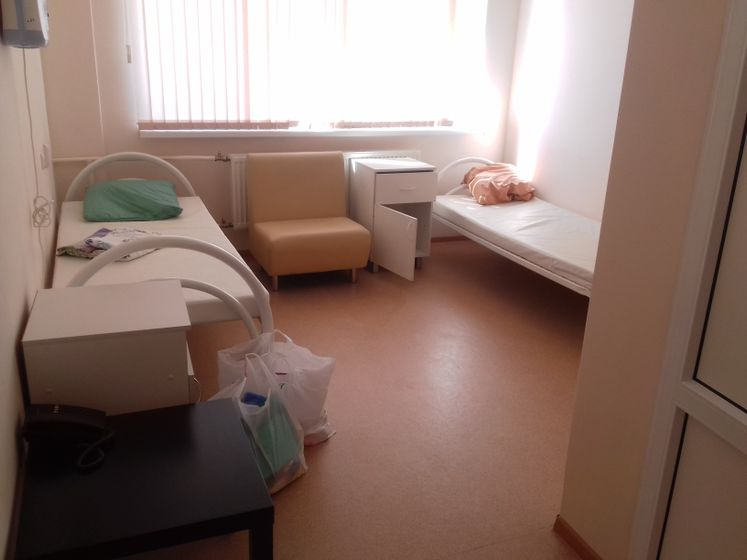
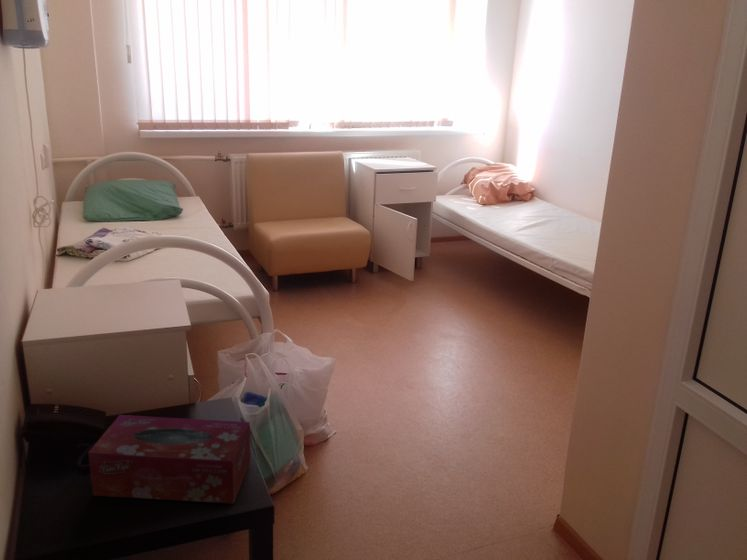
+ tissue box (174, 457)
